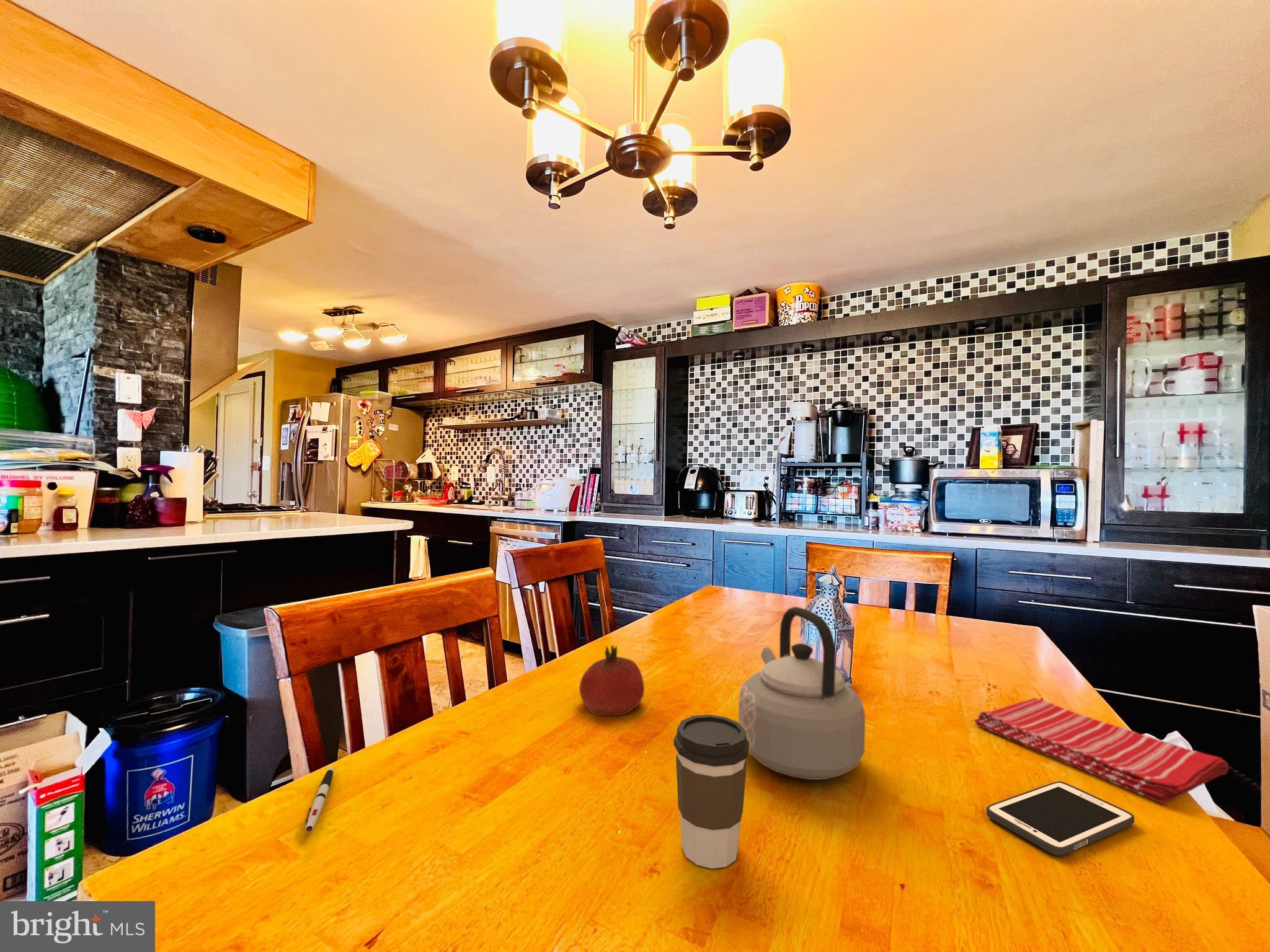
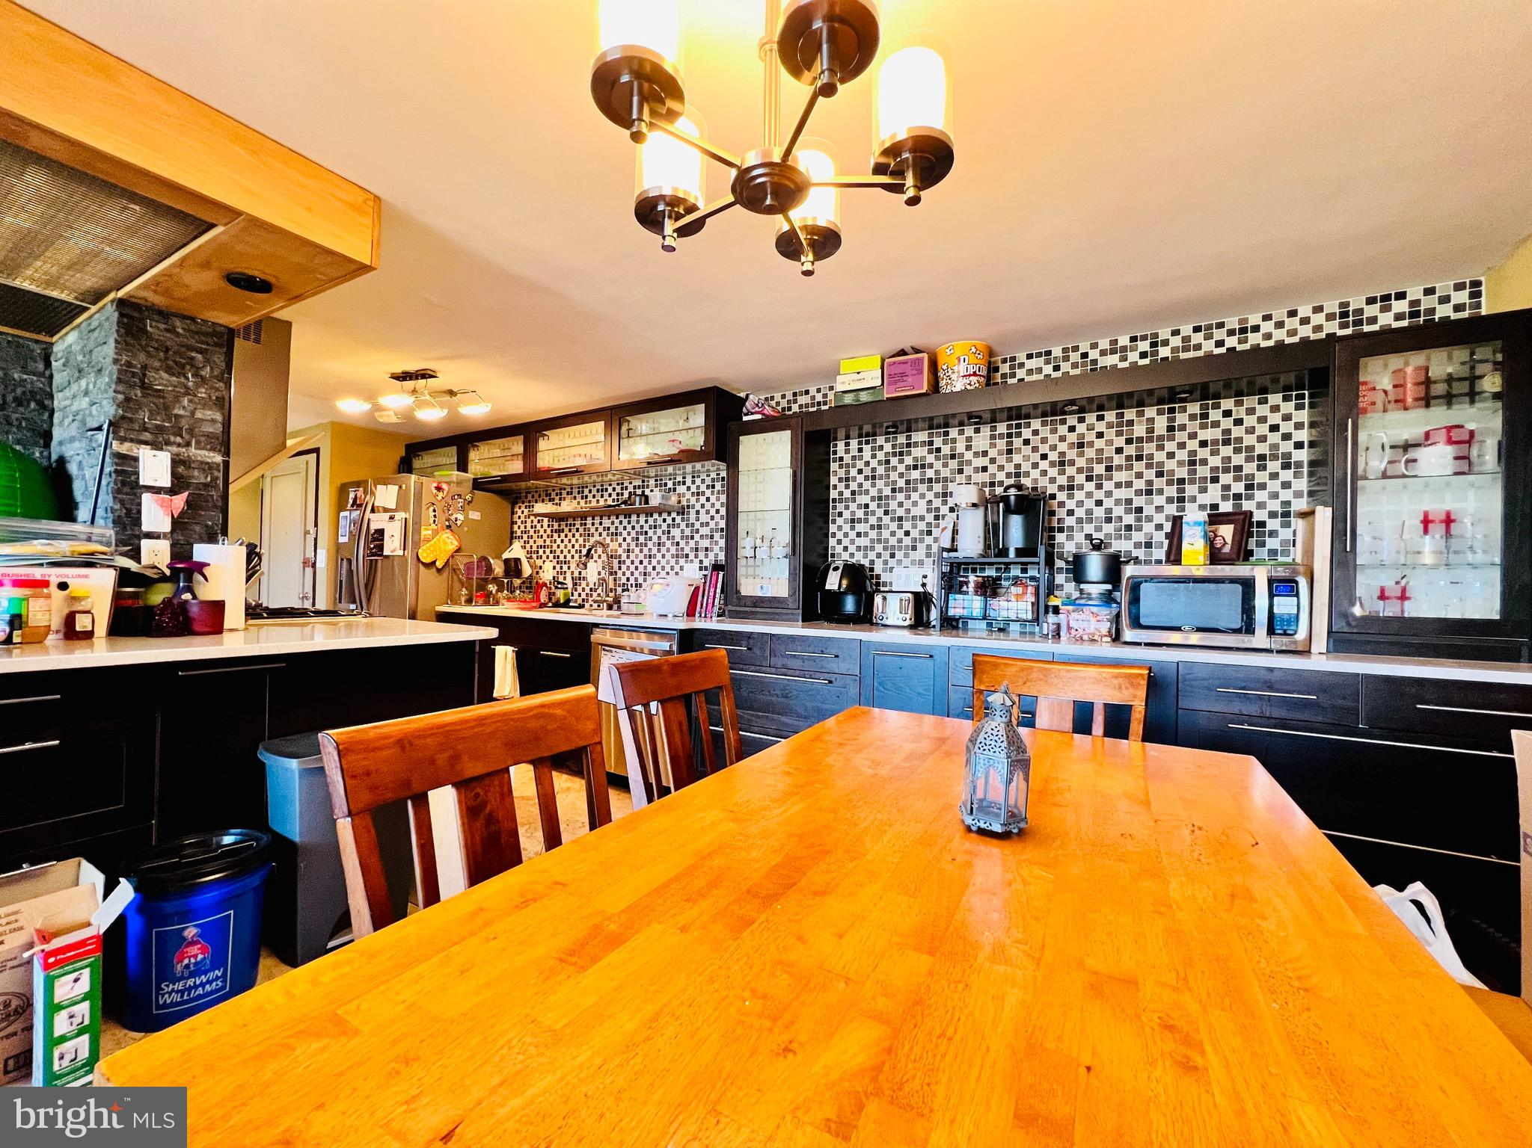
- teapot (791, 679)
- coffee cup (711, 789)
- fruit (612, 676)
- pen (321, 794)
- cell phone (1059, 815)
- dish towel (1091, 739)
